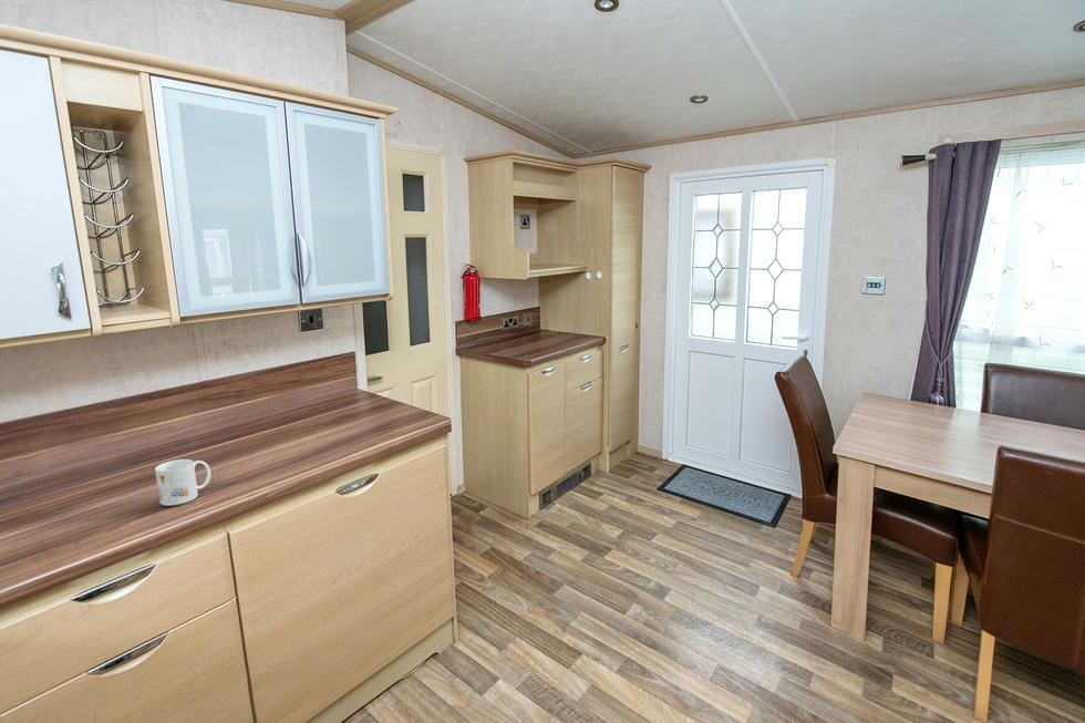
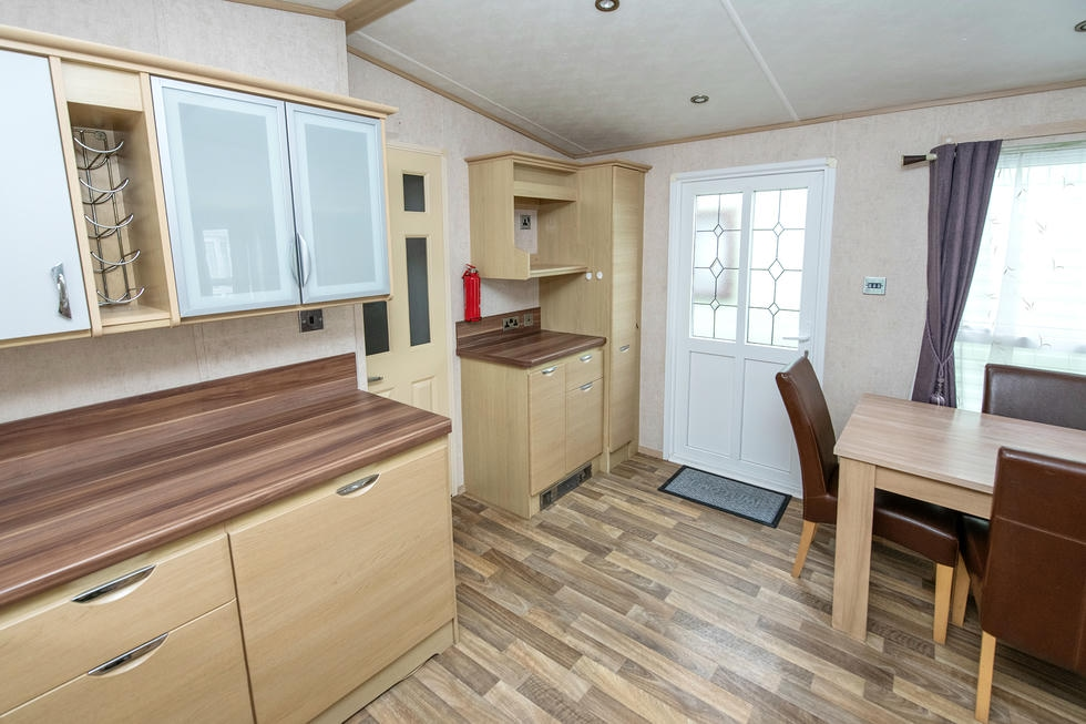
- mug (185, 479)
